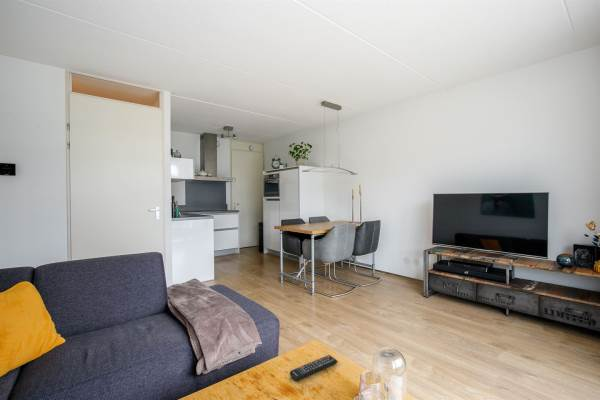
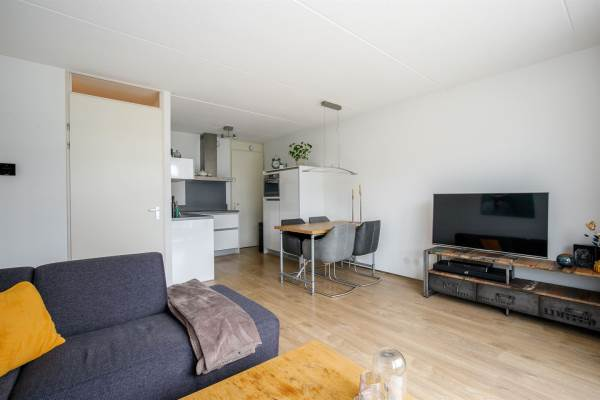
- remote control (314, 367)
